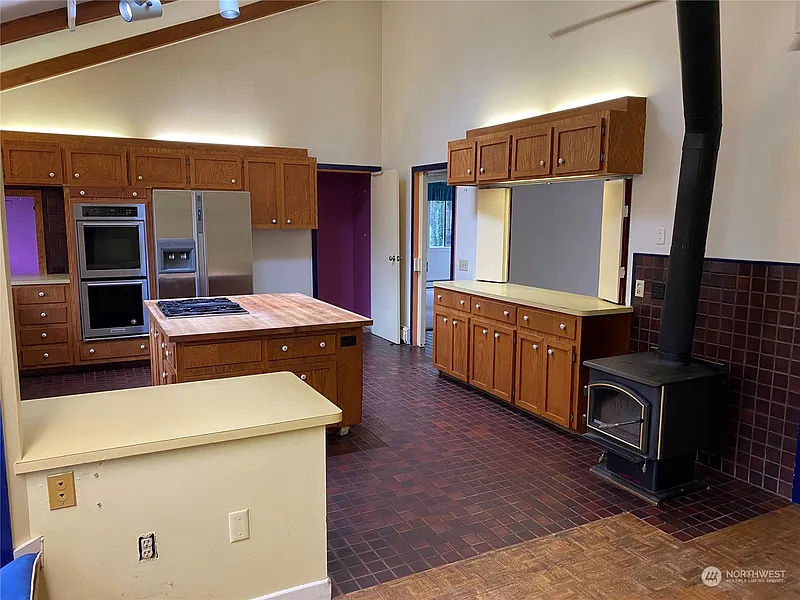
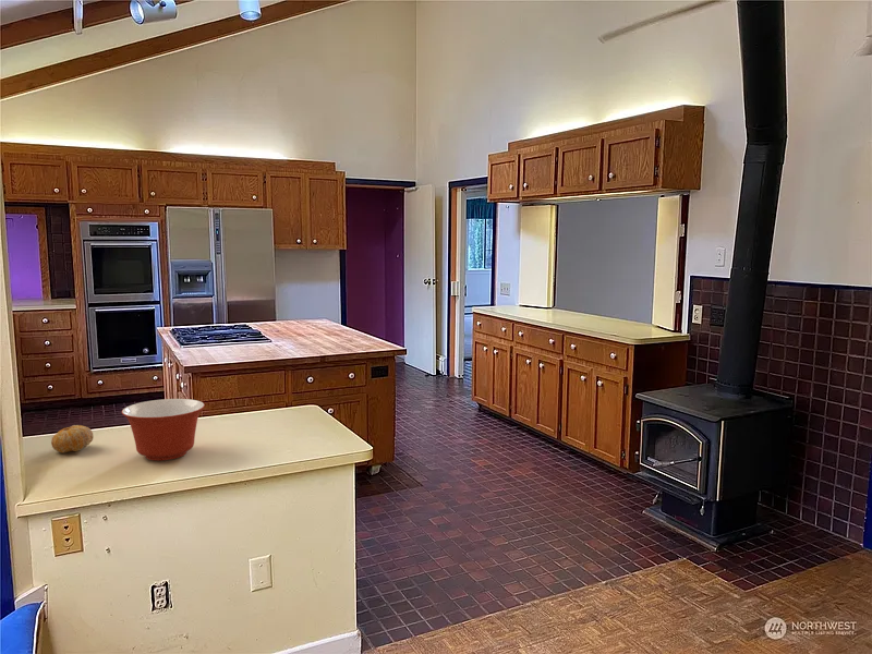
+ mixing bowl (165, 431)
+ fruit (72, 437)
